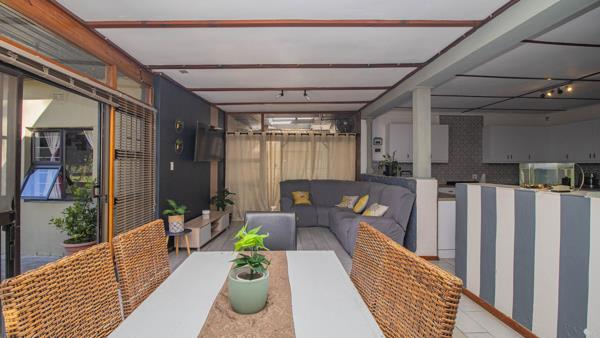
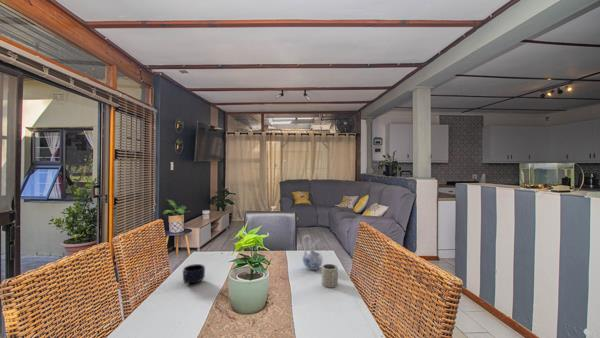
+ cup (330, 276)
+ mug (192, 275)
+ ceramic pitcher (312, 251)
